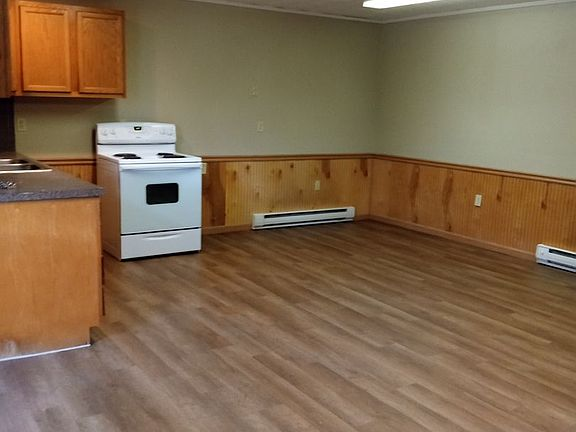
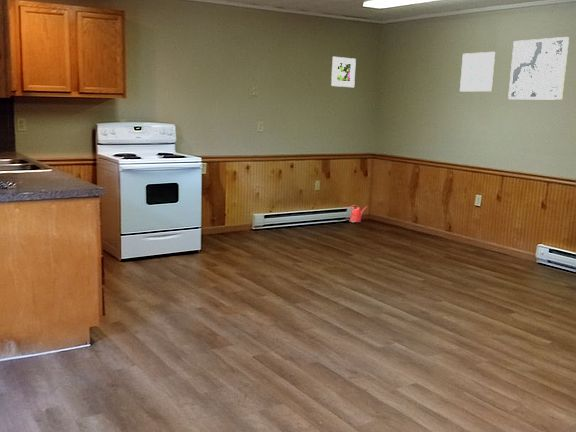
+ wall art (476, 72)
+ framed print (343, 72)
+ watering can (358, 212)
+ wall art (537, 69)
